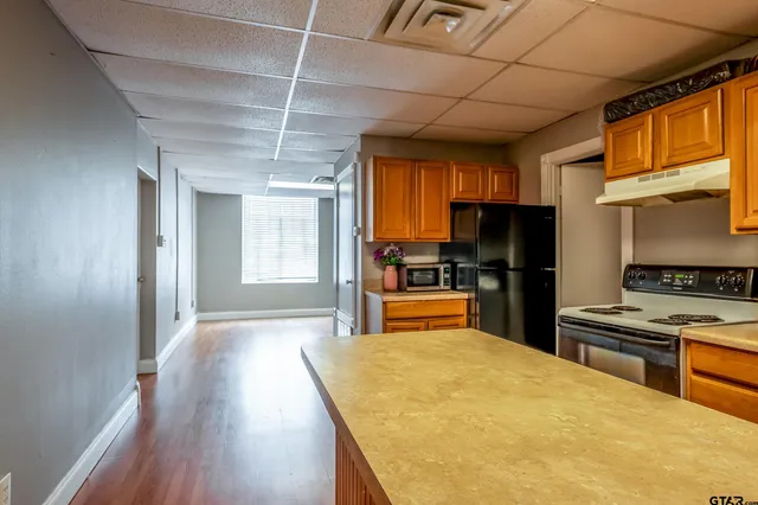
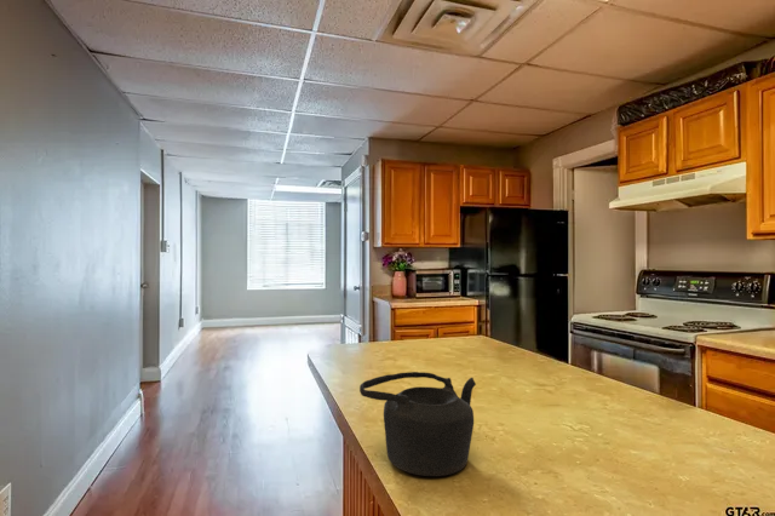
+ teapot (429, 418)
